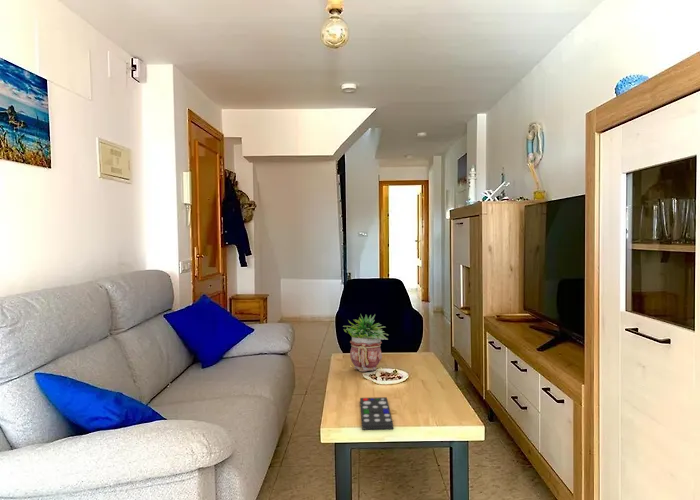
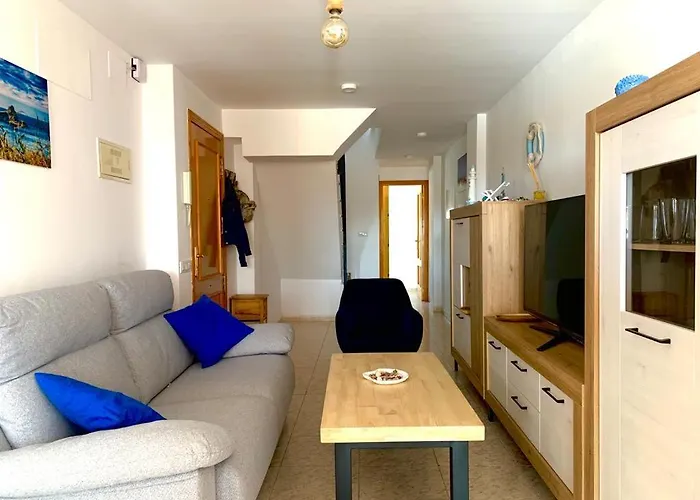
- potted plant (366, 341)
- remote control (375, 411)
